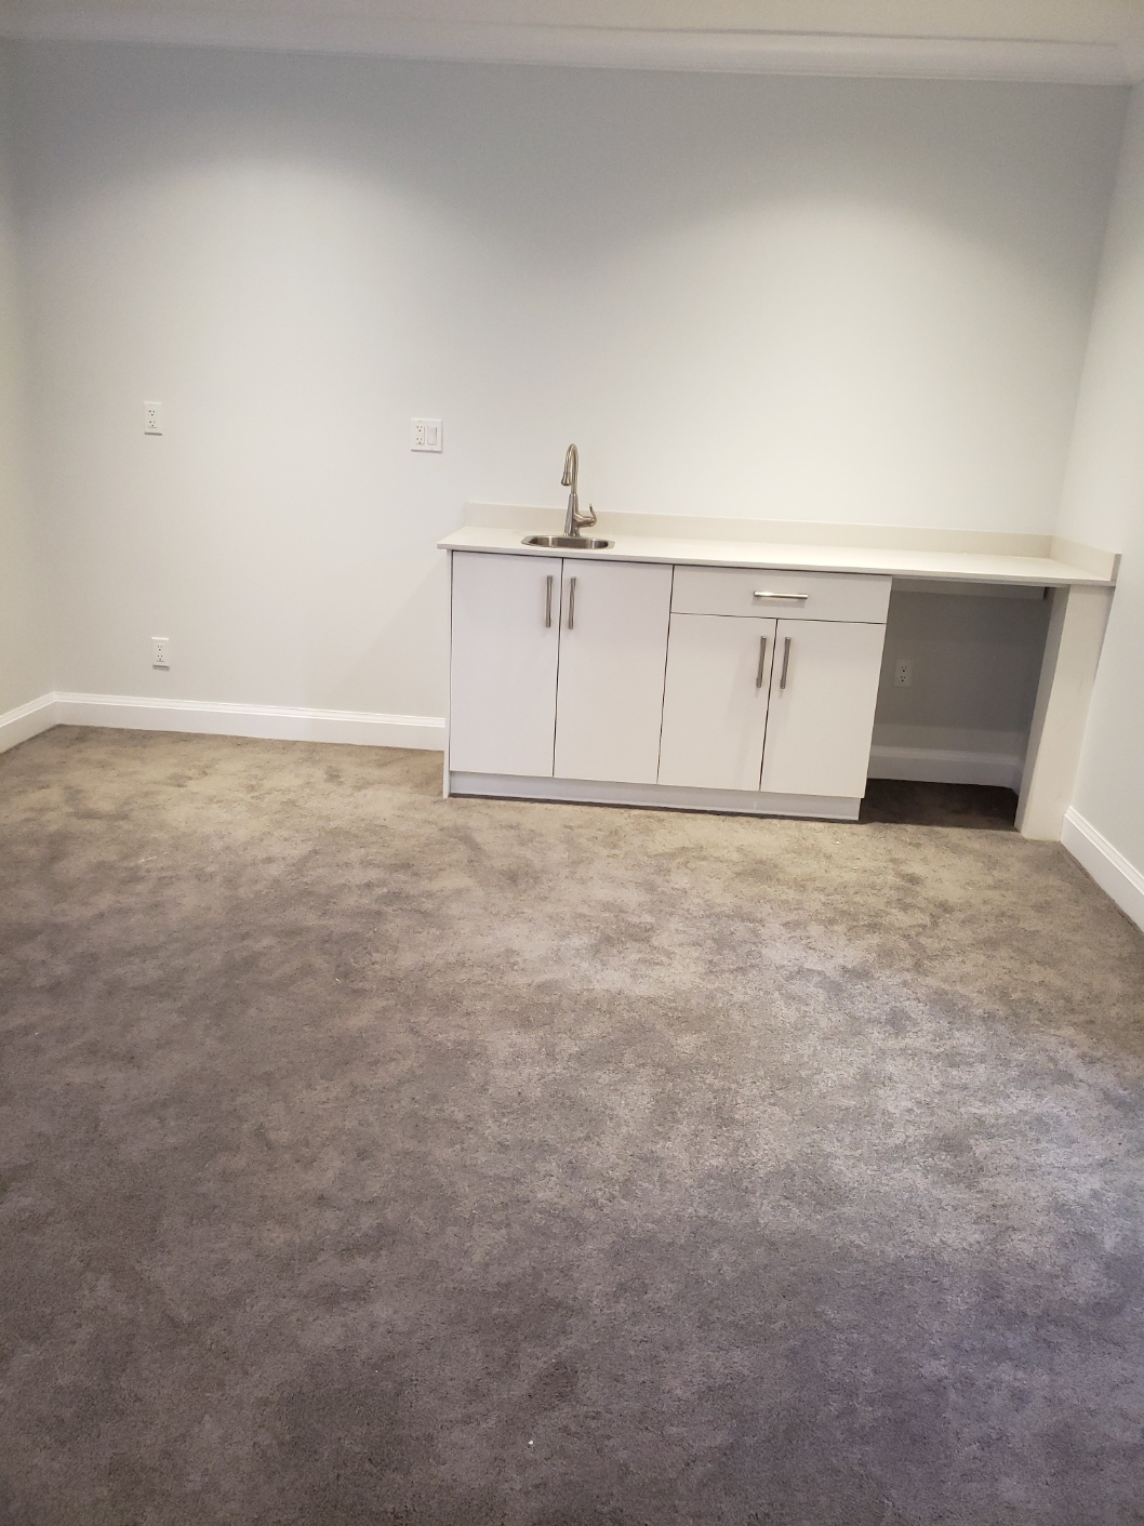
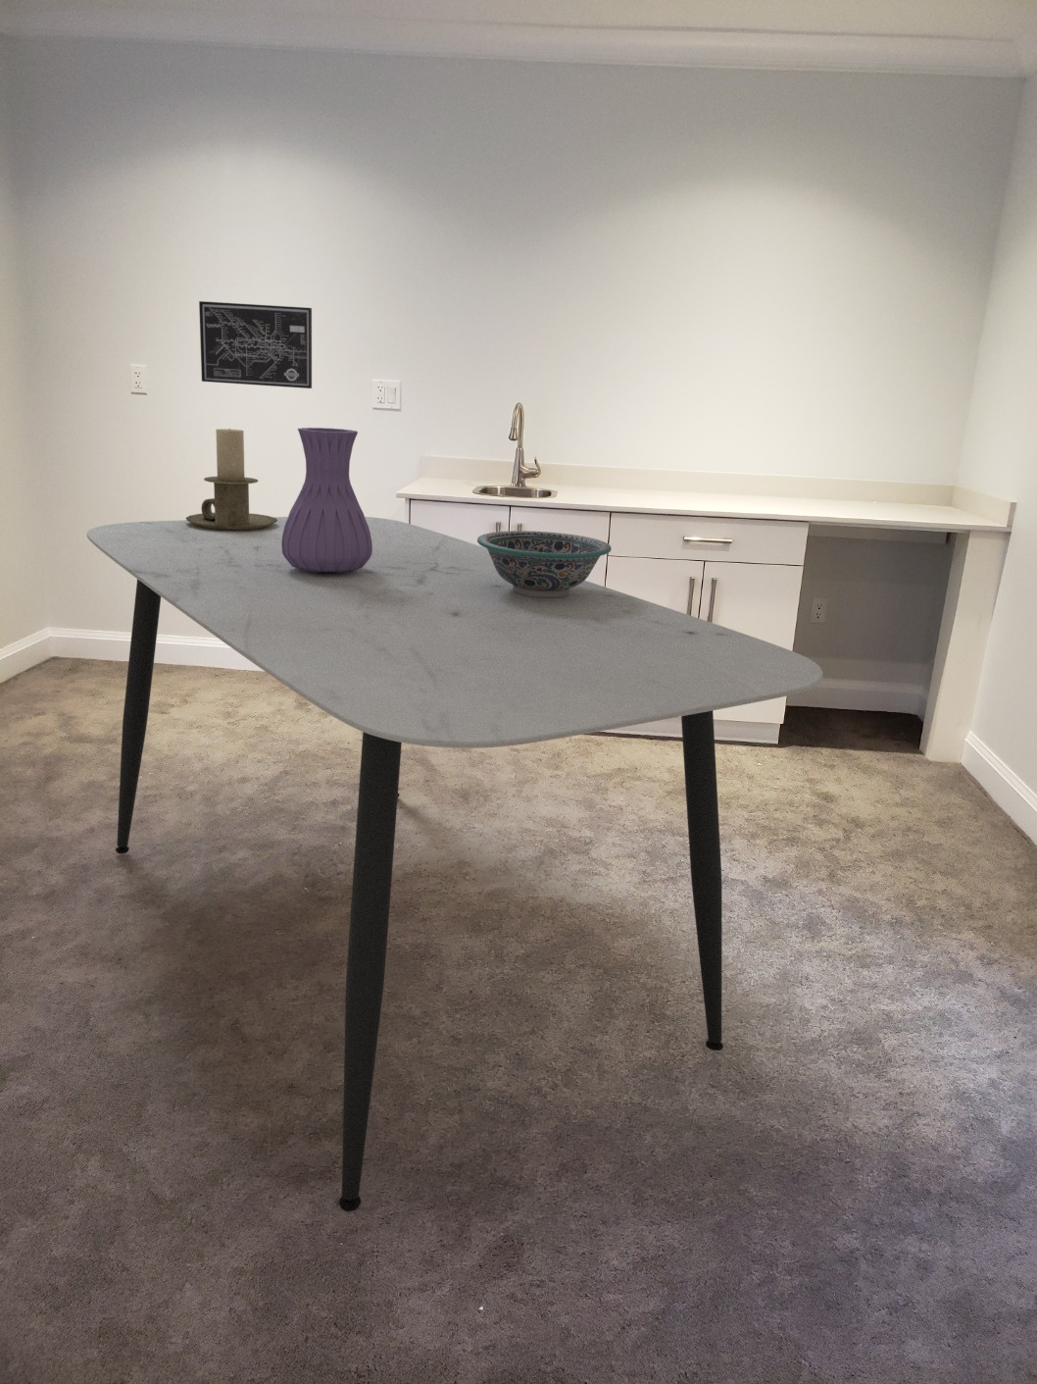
+ wall art (256, 344)
+ vase (328, 500)
+ candle holder (230, 476)
+ decorative bowl (542, 566)
+ dining table (381, 770)
